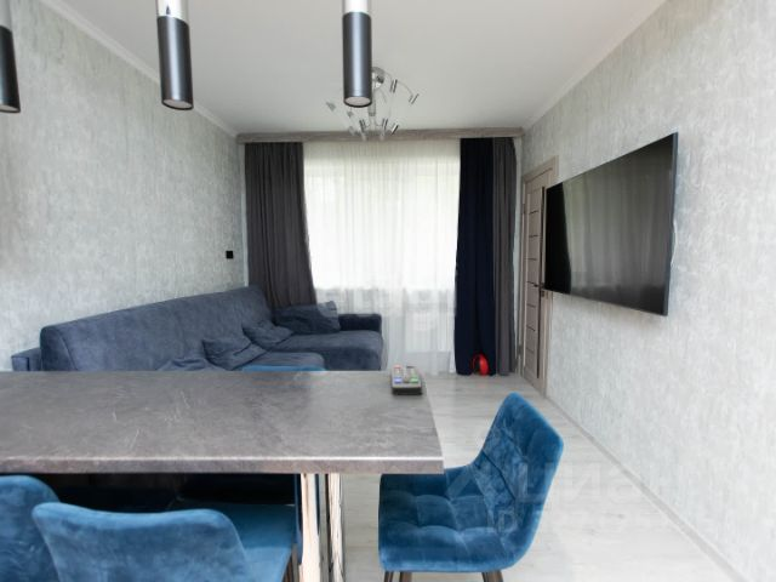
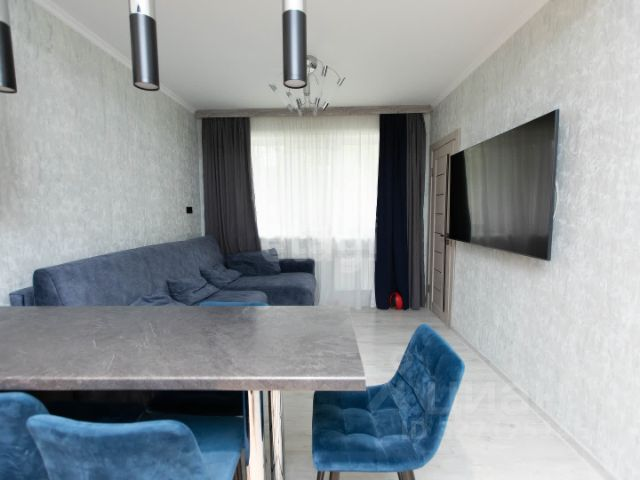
- remote control (405, 378)
